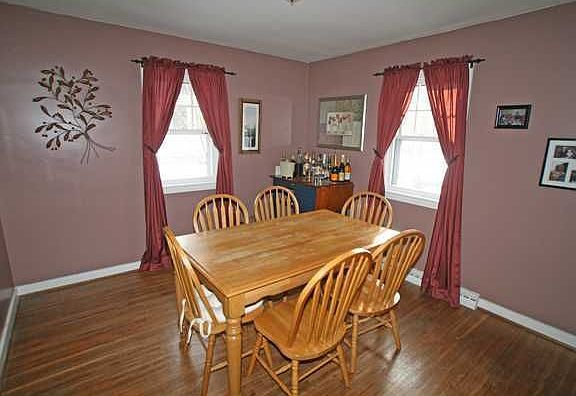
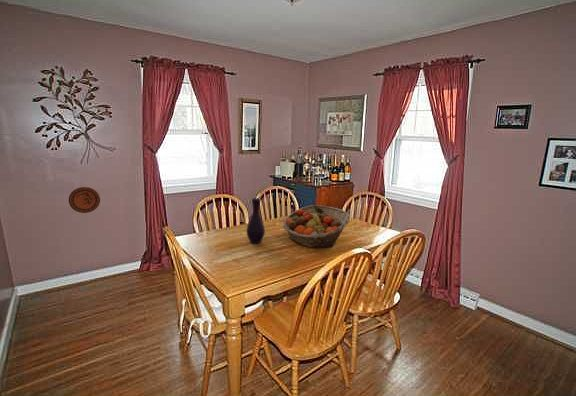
+ decorative plate (84, 200)
+ vase (255, 220)
+ fruit basket (315, 225)
